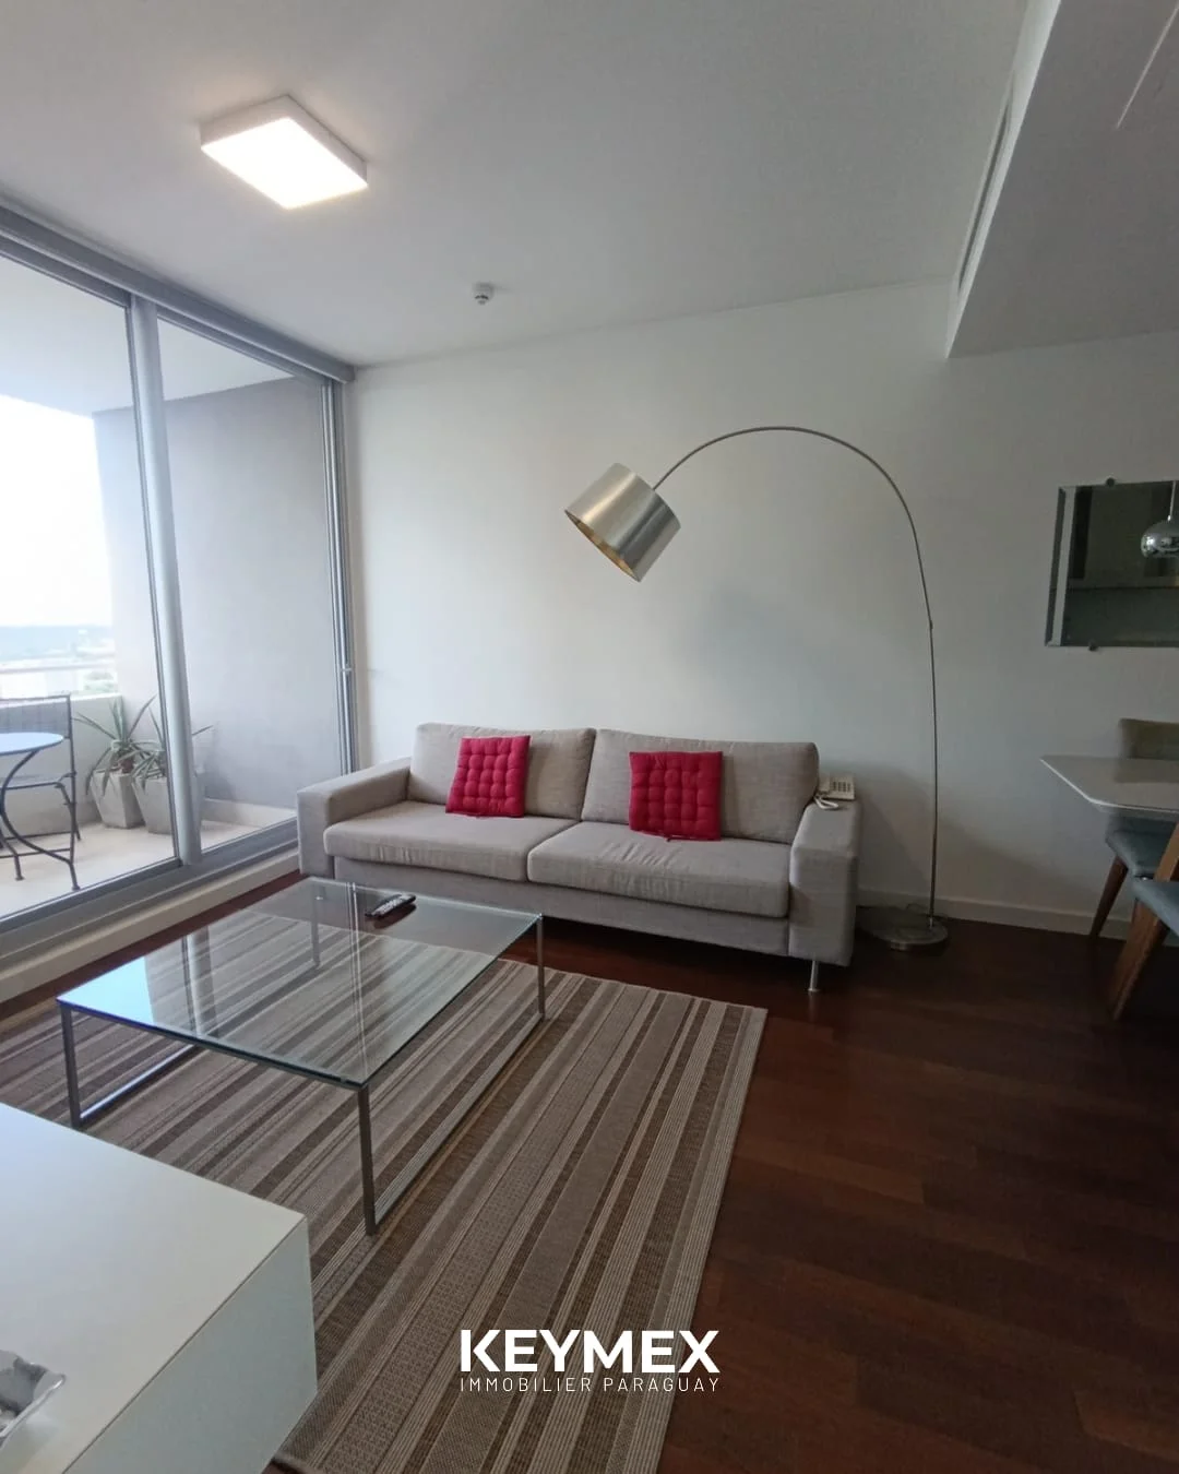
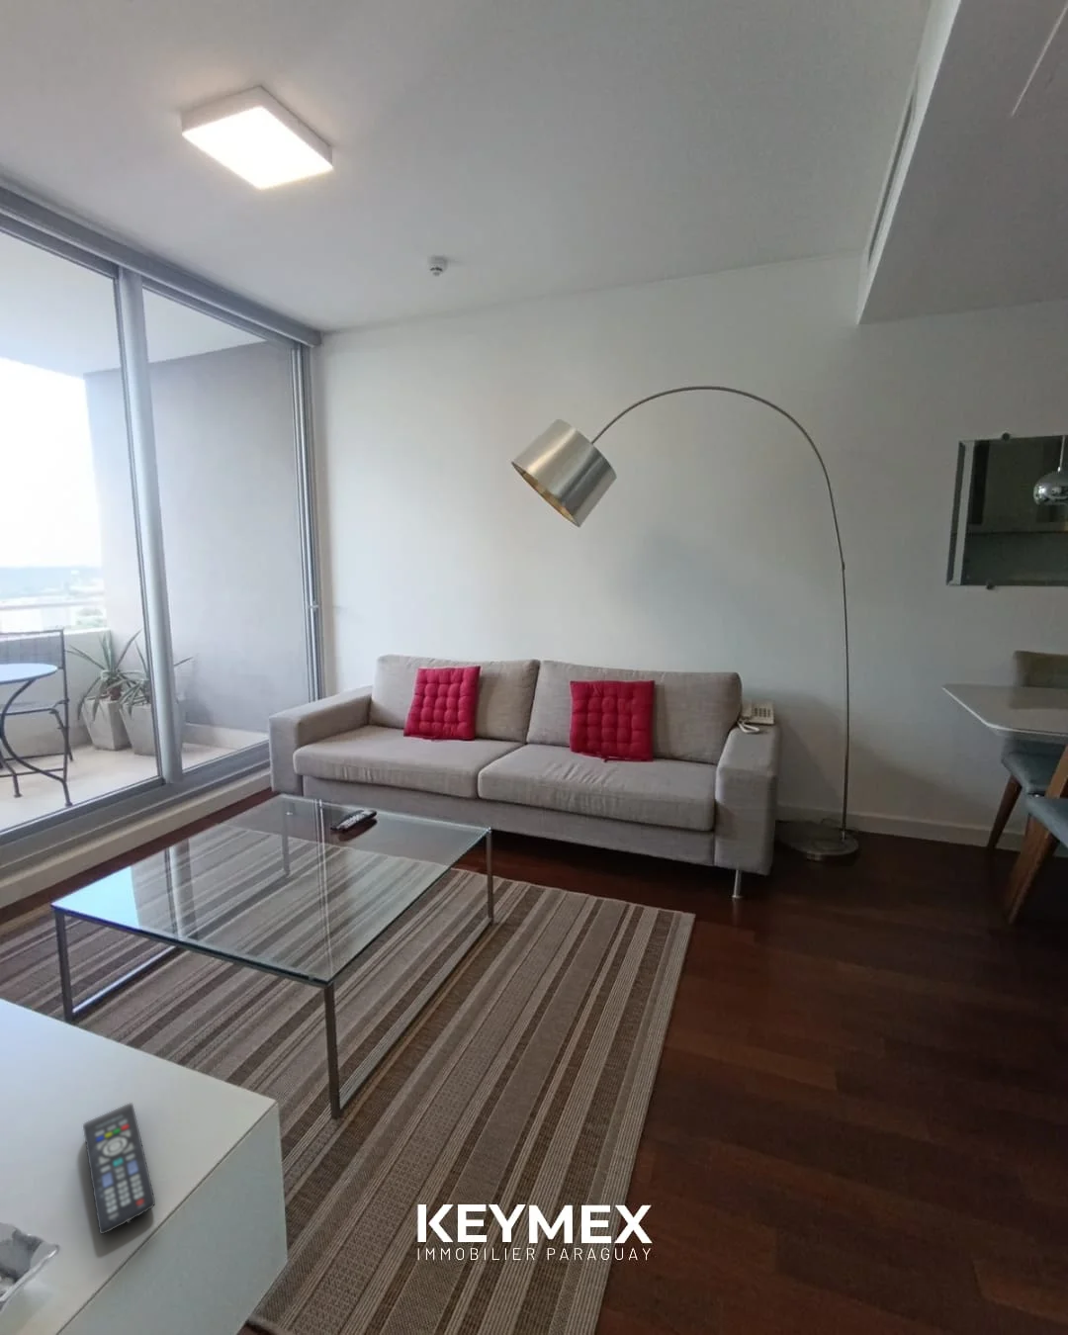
+ remote control (117, 1160)
